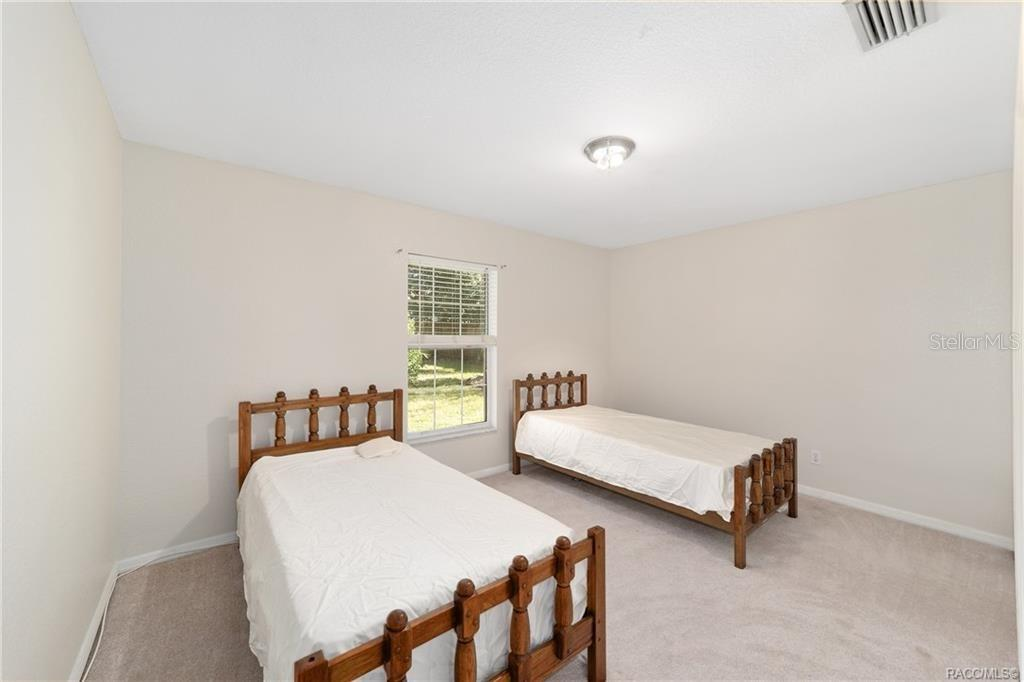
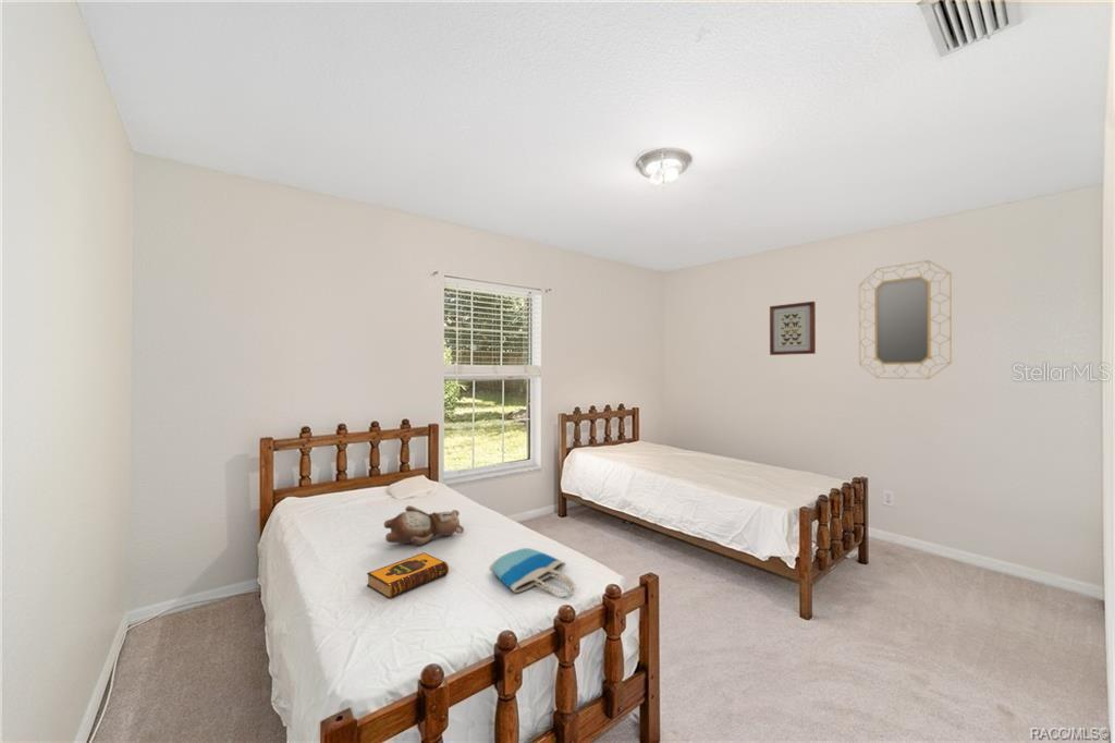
+ tote bag (536, 572)
+ home mirror (900, 321)
+ hardback book (408, 574)
+ wall art (792, 329)
+ teddy bear (425, 523)
